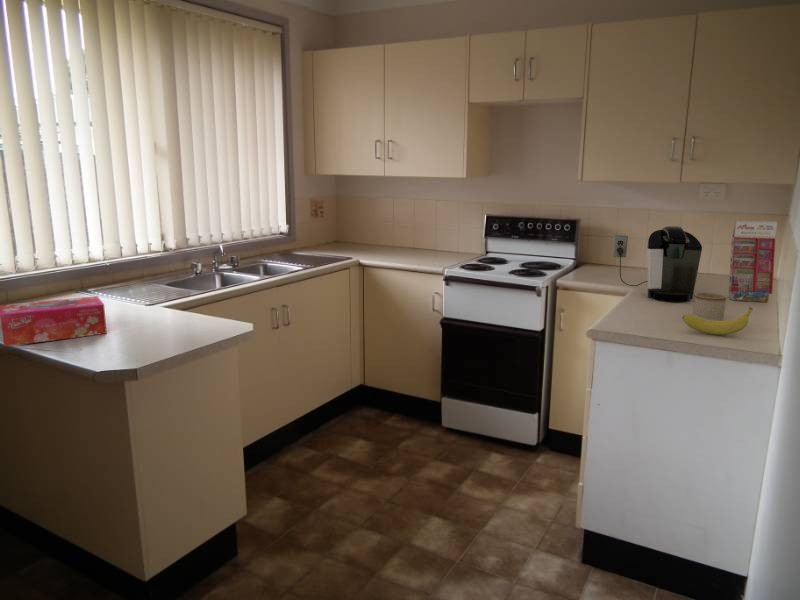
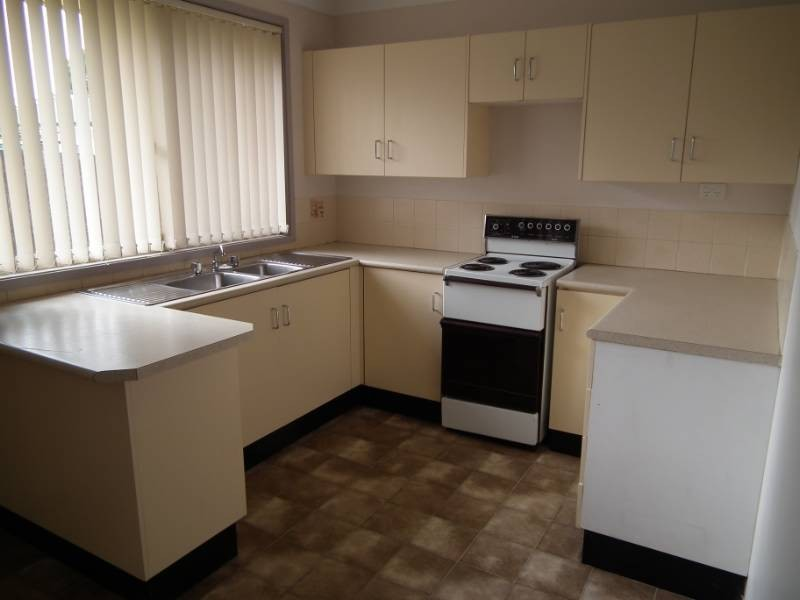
- tissue box (53, 319)
- mug (707, 307)
- gift box (752, 260)
- coffee maker (656, 261)
- fruit (716, 321)
